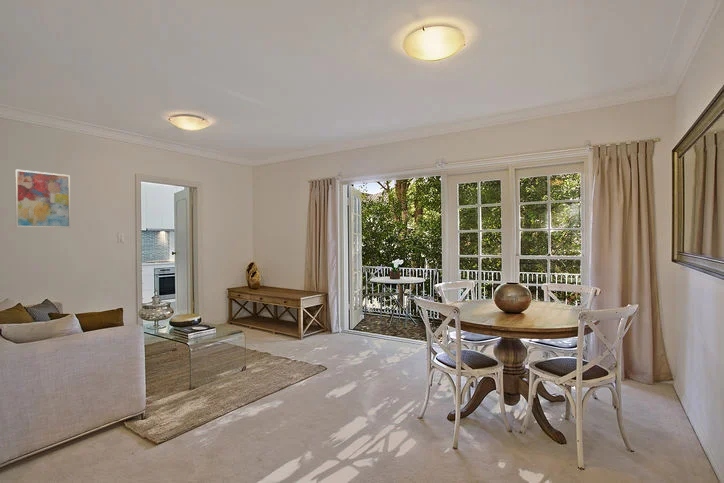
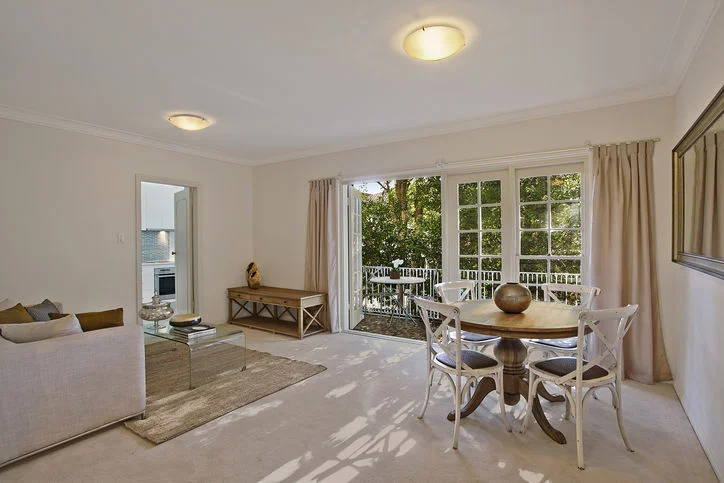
- wall art (43, 200)
